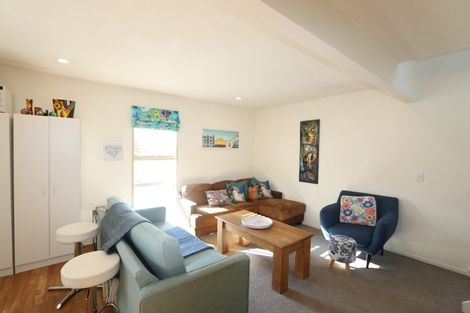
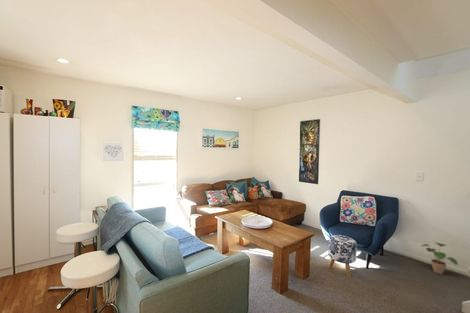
+ potted plant (438, 258)
